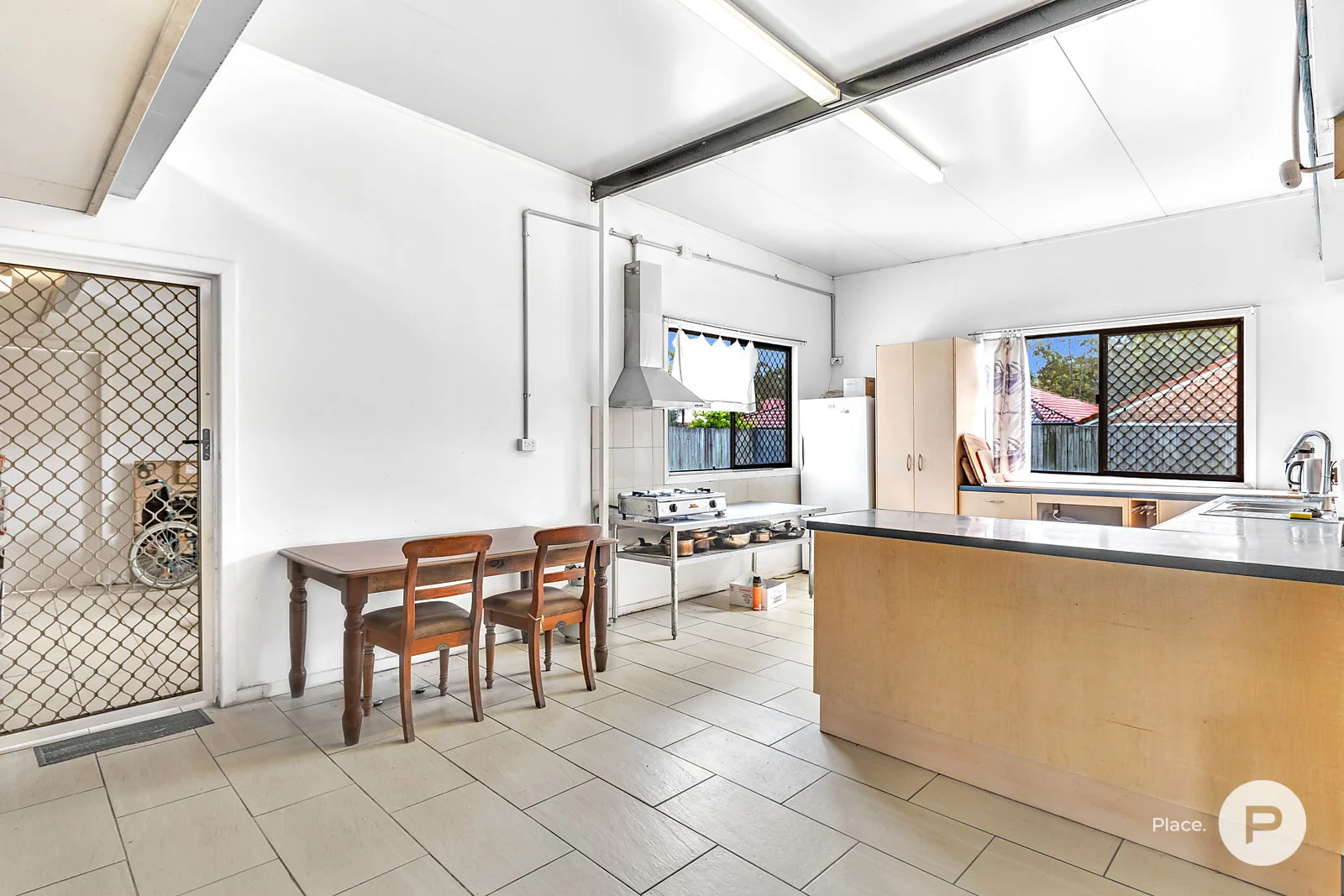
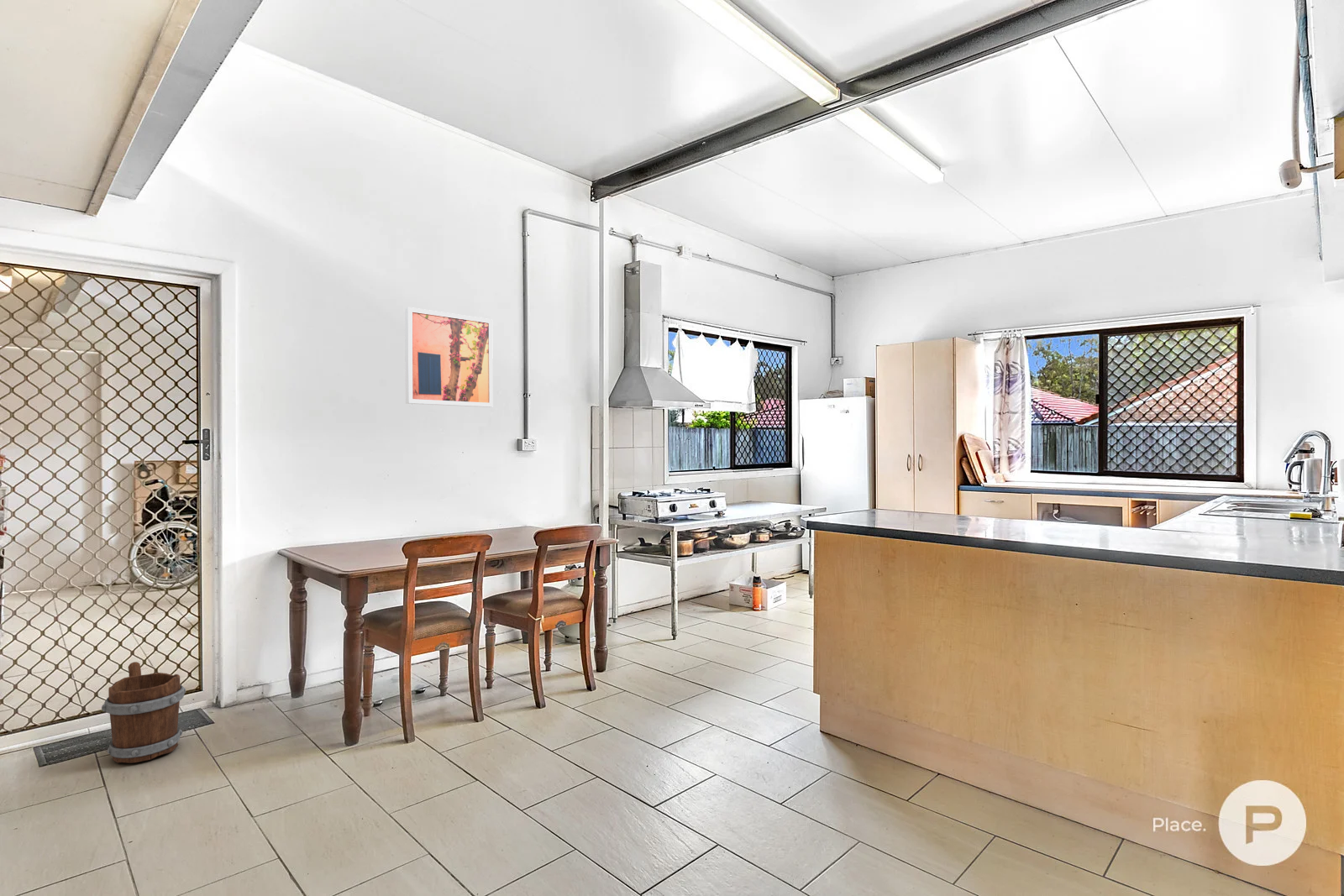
+ wall art (450, 359)
+ bucket (142, 709)
